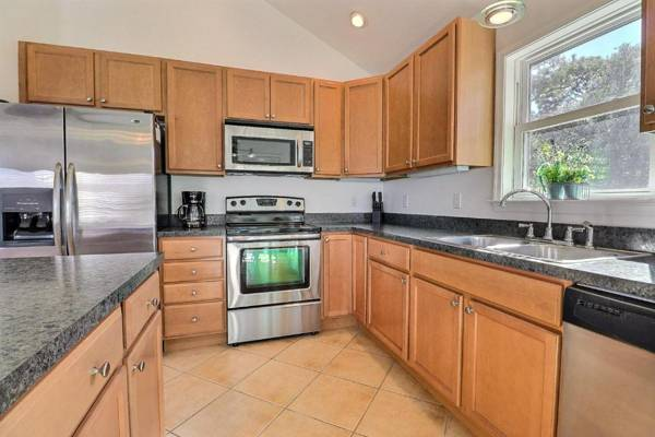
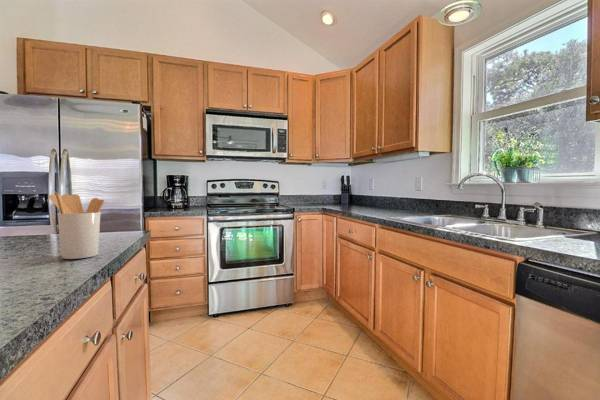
+ utensil holder (74, 223)
